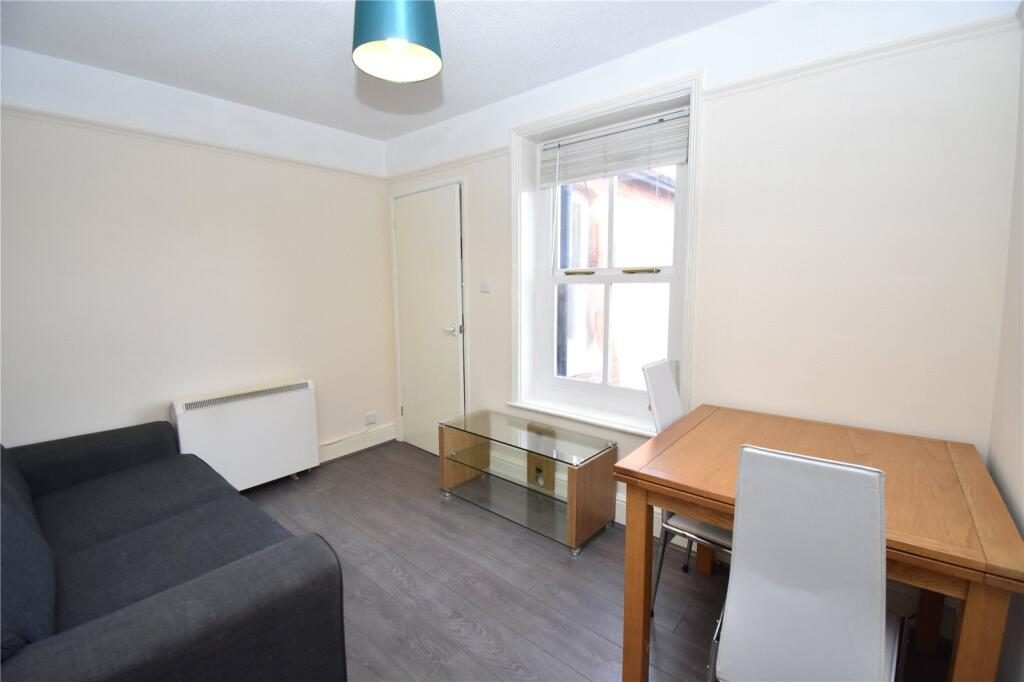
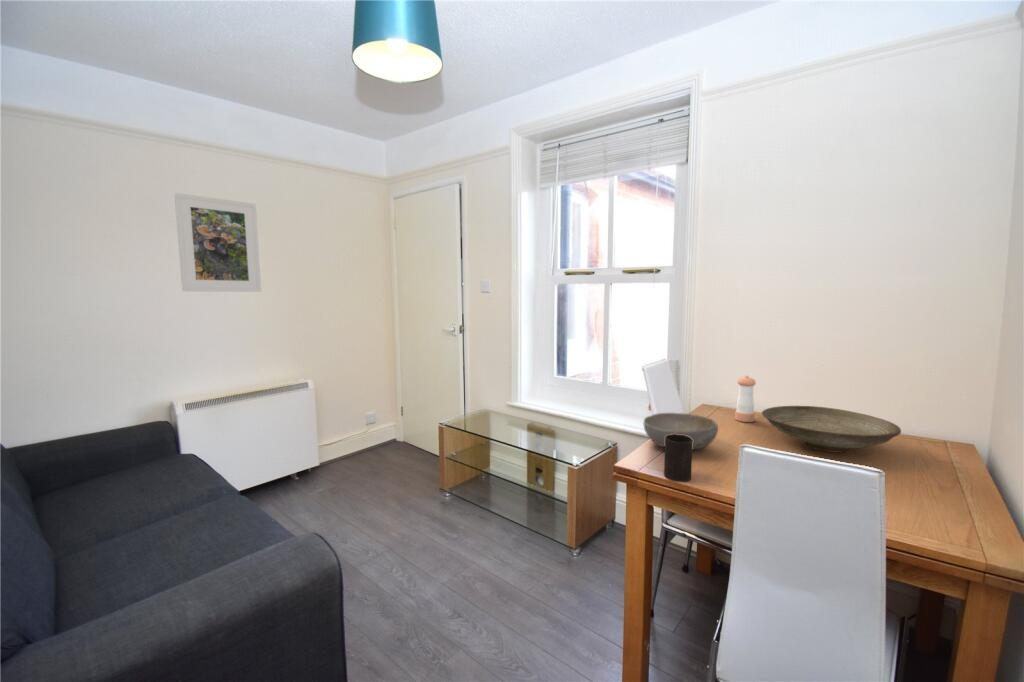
+ cup (678, 457)
+ decorative bowl (825, 432)
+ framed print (220, 245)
+ bowl (678, 433)
+ pepper shaker (745, 397)
